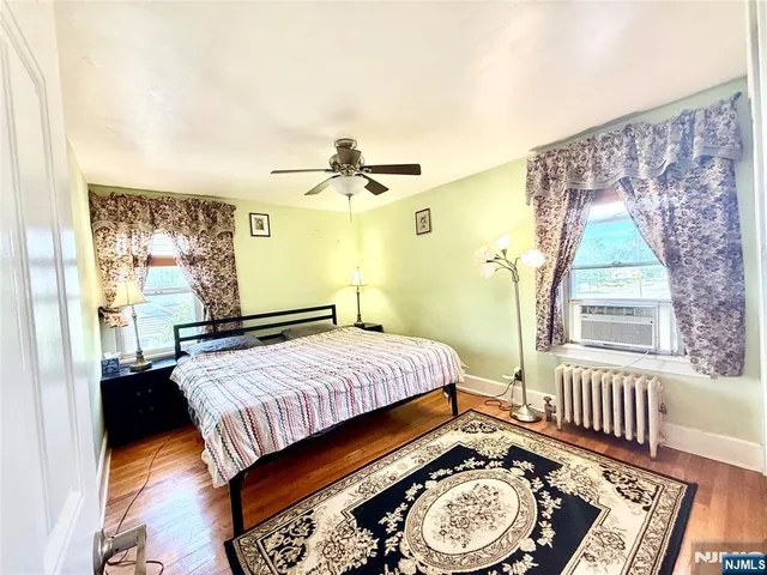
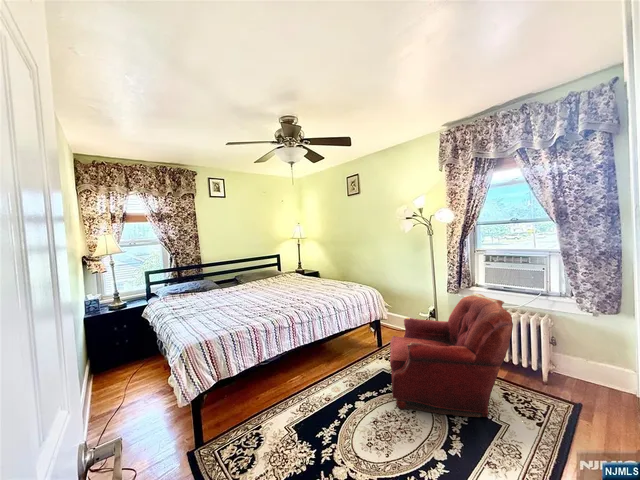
+ armchair (443, 344)
